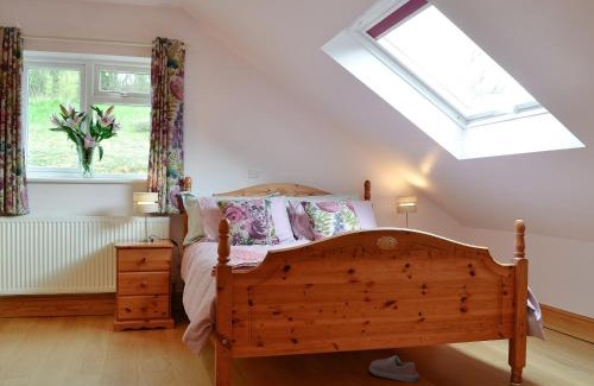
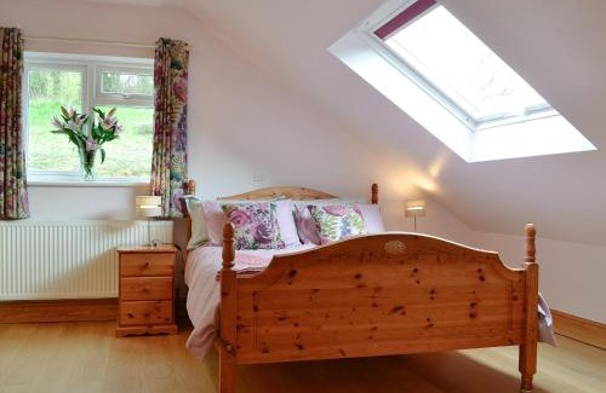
- shoe (393, 366)
